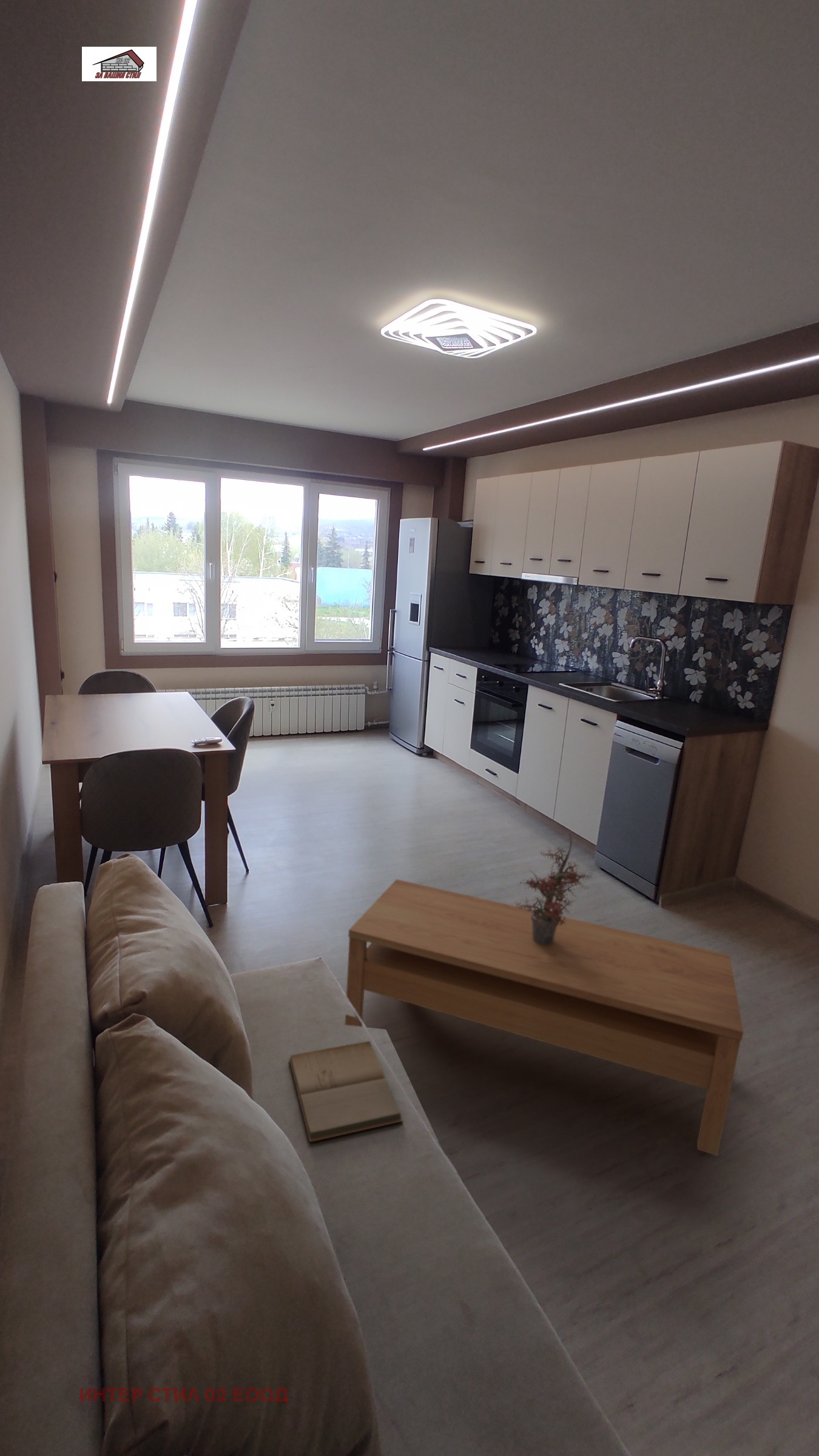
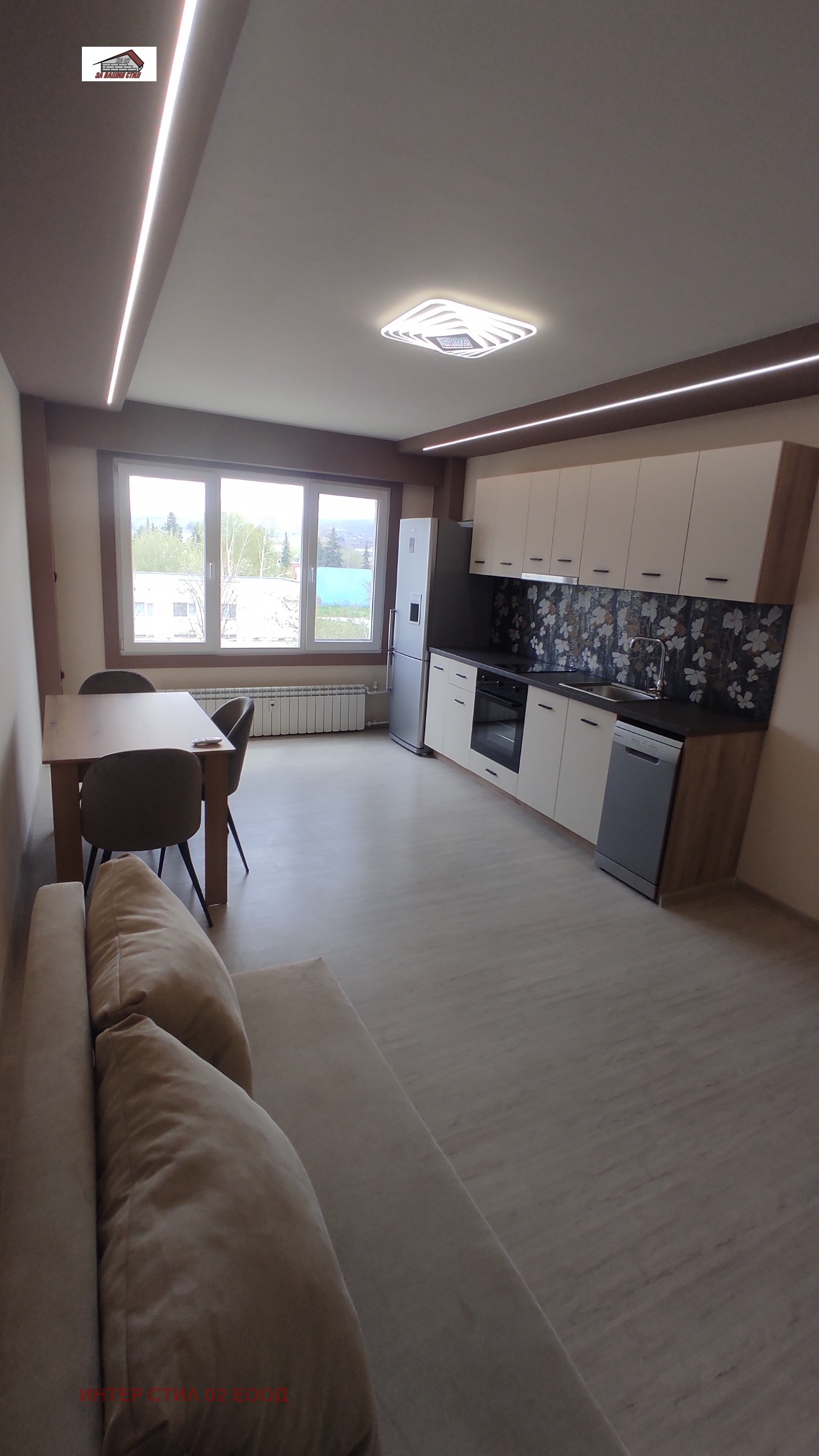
- coffee table (533, 997)
- potted plant (553, 886)
- book (343, 1085)
